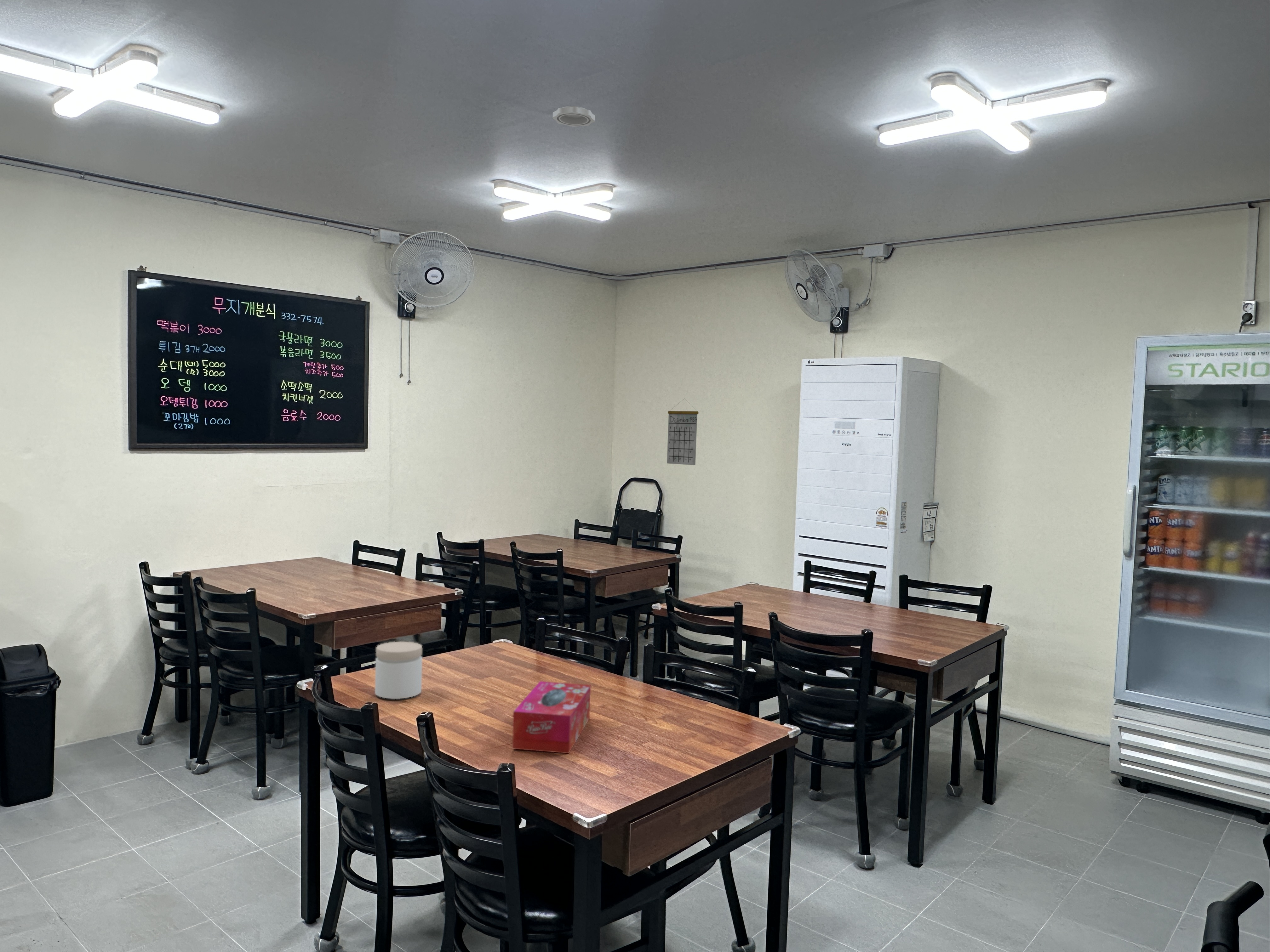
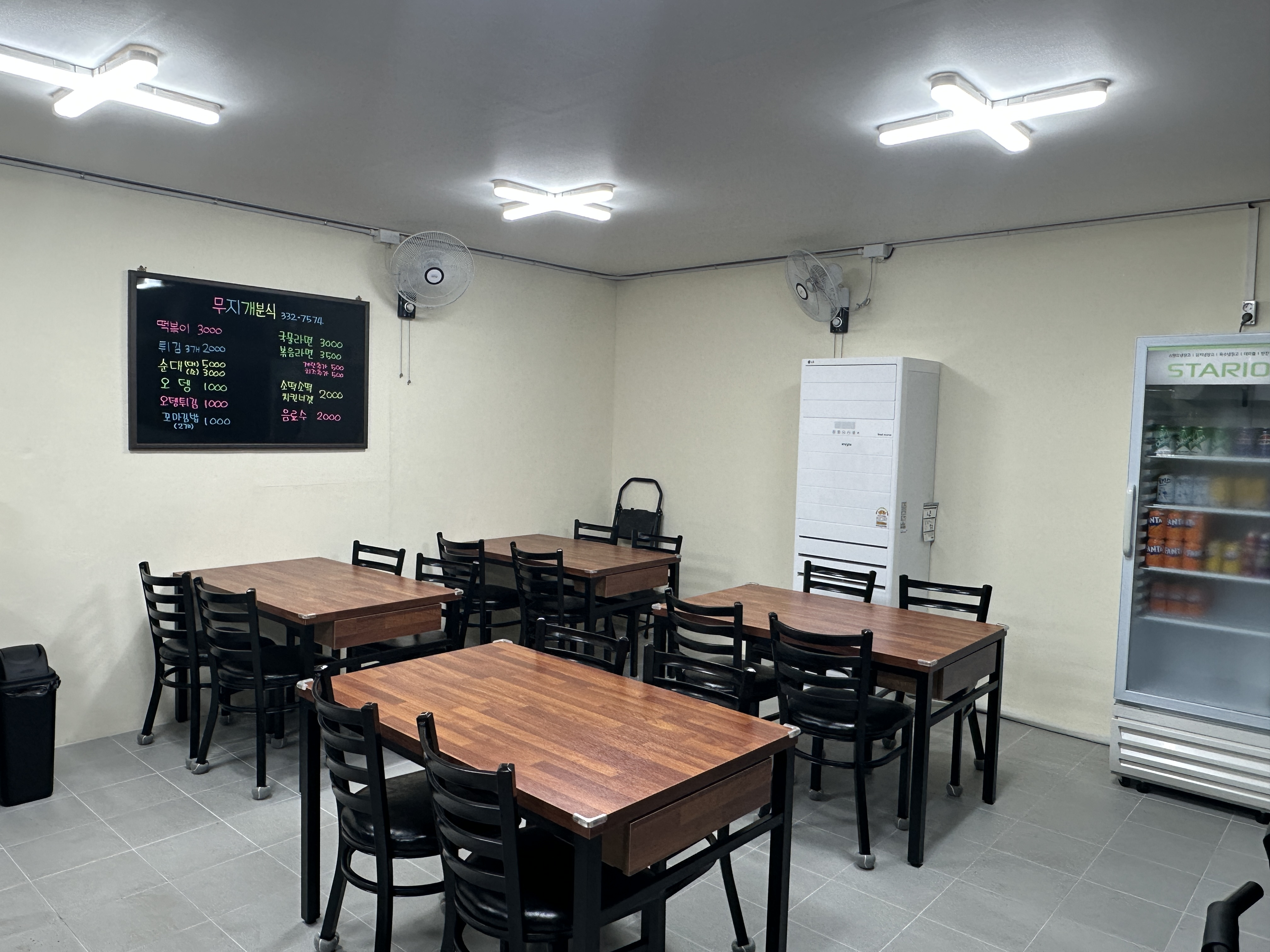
- smoke detector (574, 113)
- calendar (682, 431)
- tissue box (553, 715)
- jar (399, 670)
